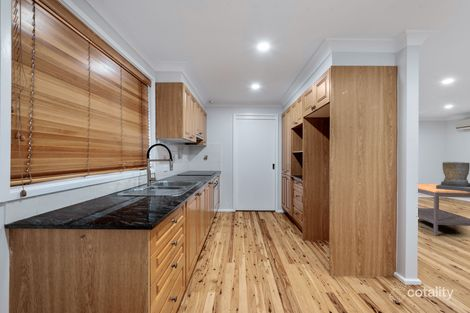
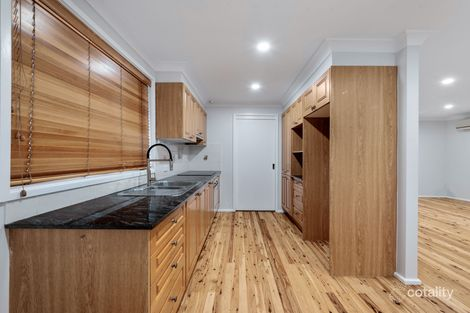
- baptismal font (455, 175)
- side table (436, 207)
